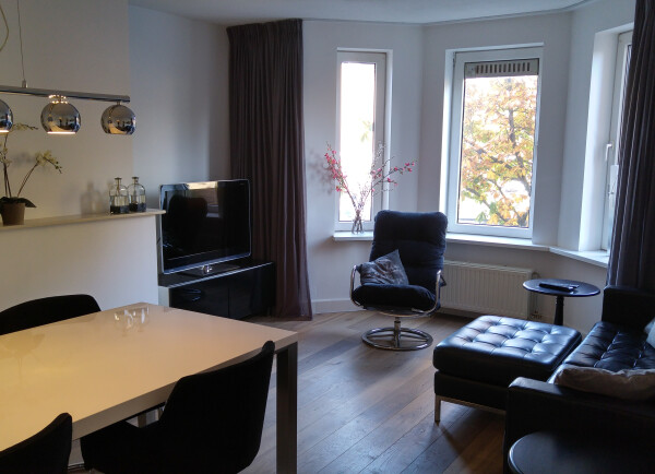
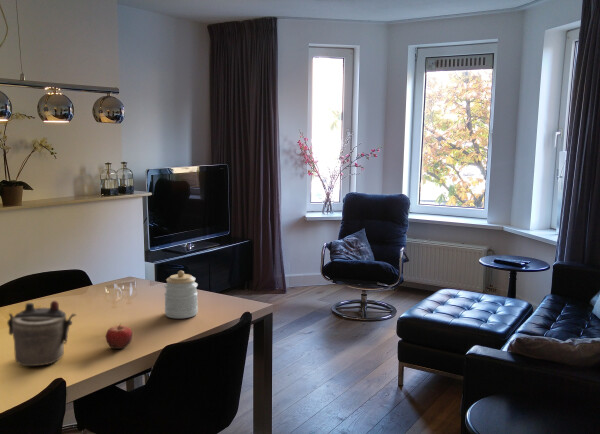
+ jar (181, 292)
+ teapot (42, 331)
+ fruit (119, 335)
